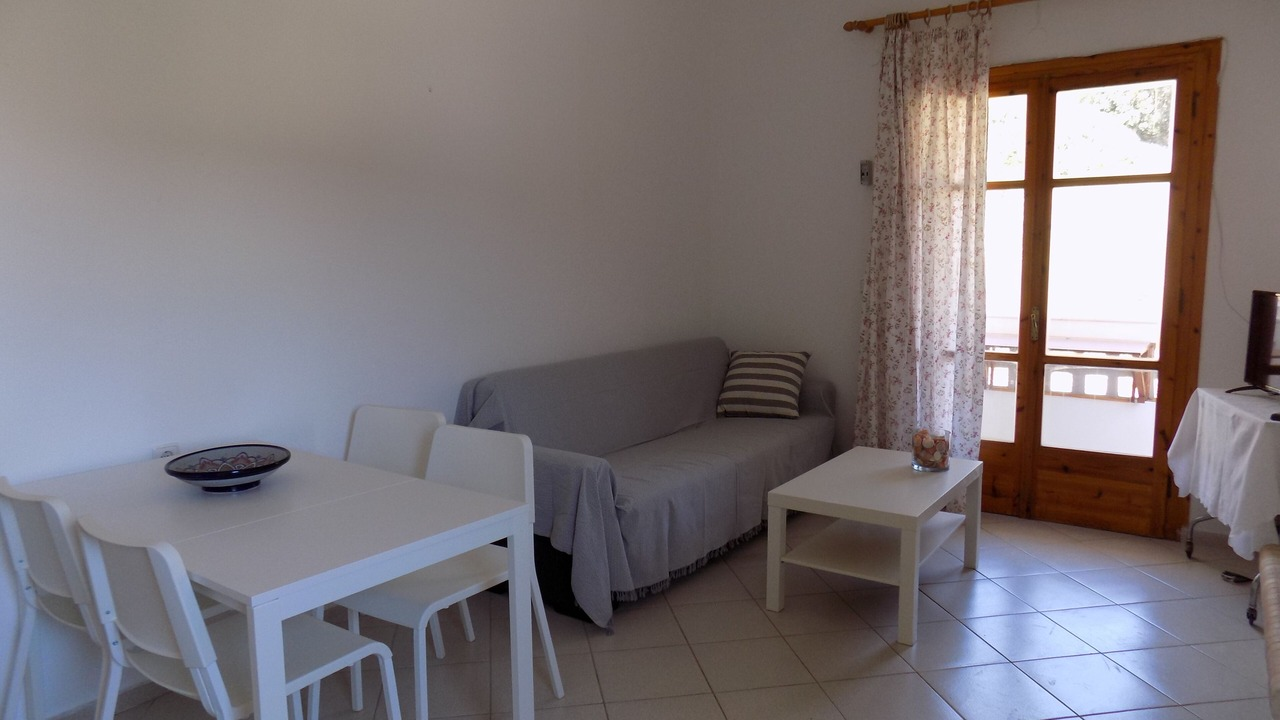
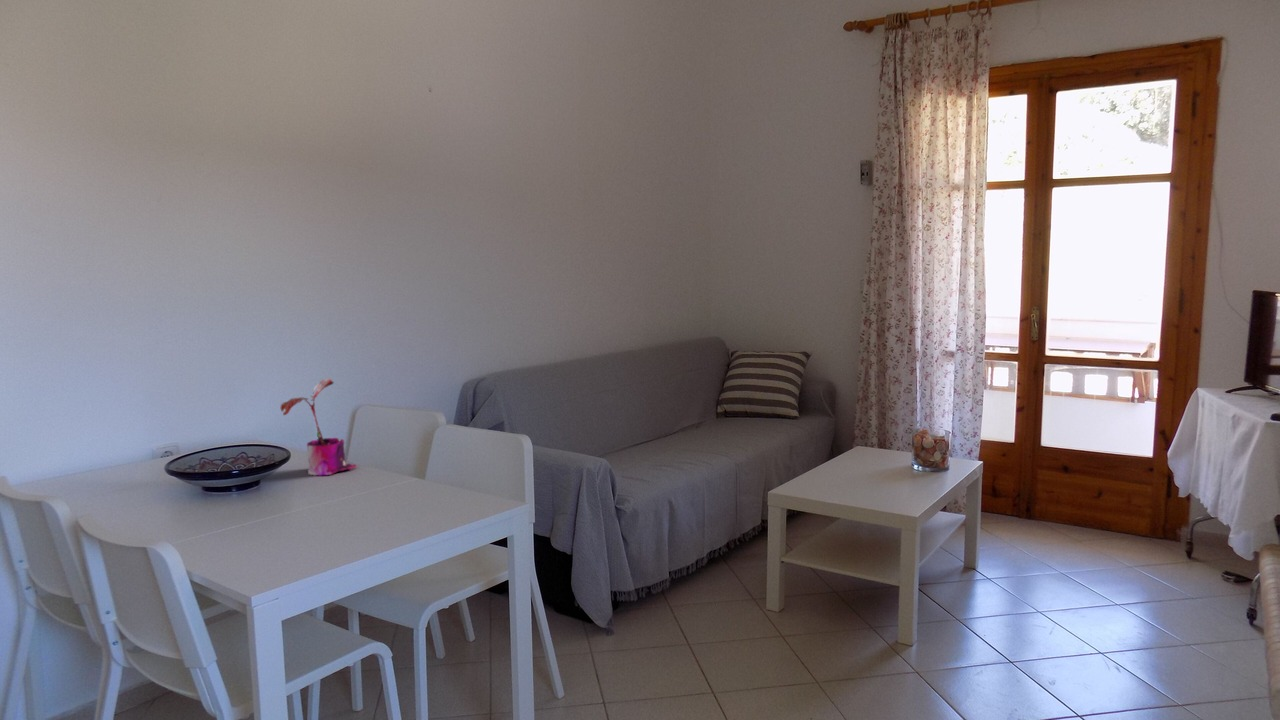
+ potted plant (317, 424)
